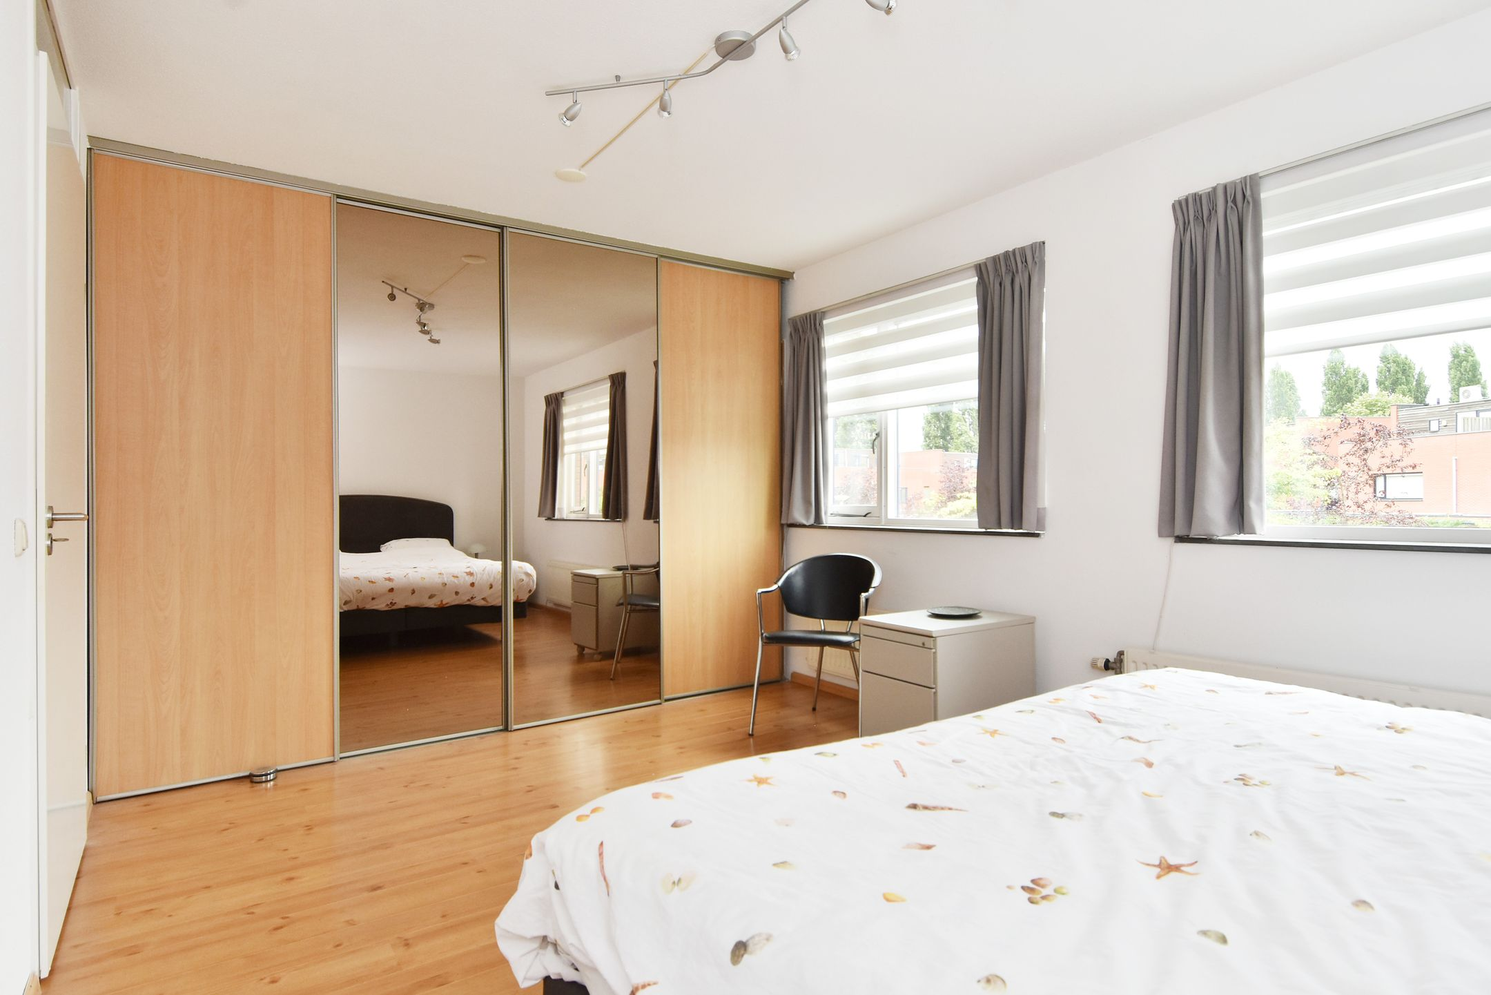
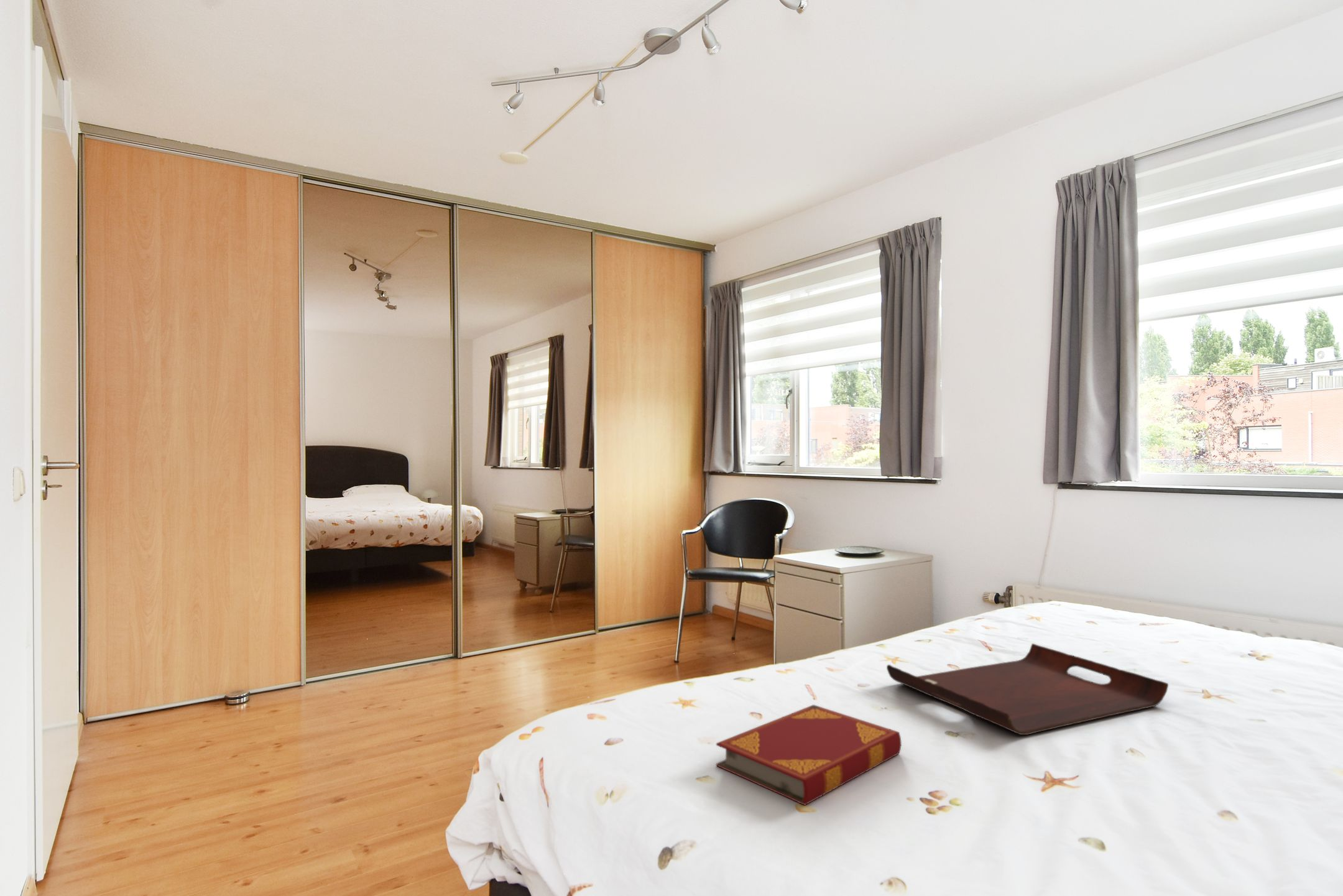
+ serving tray (1022, 683)
+ hardback book (810, 749)
